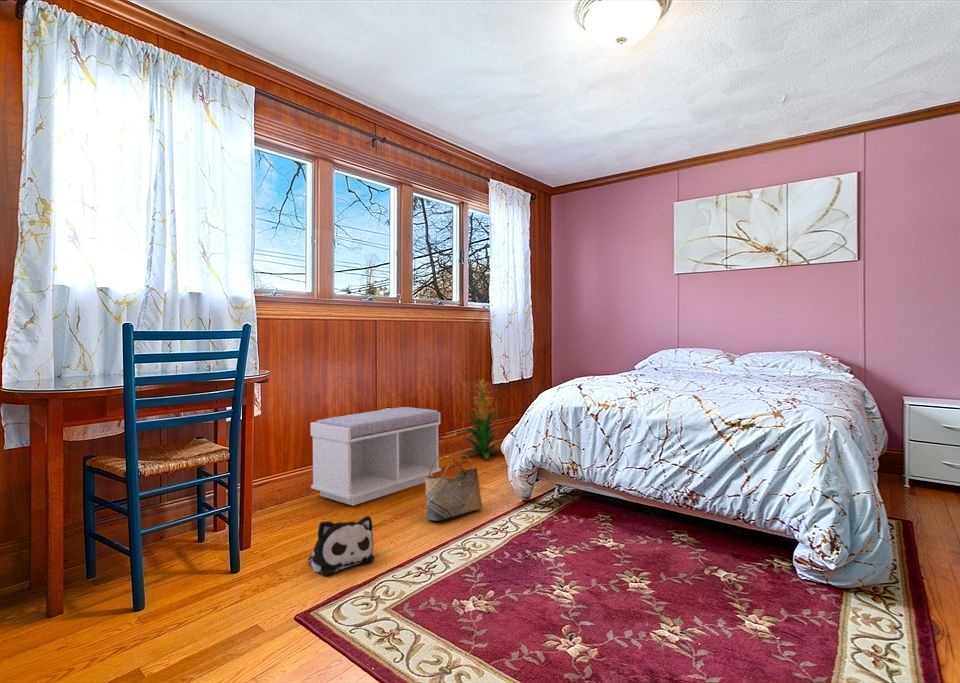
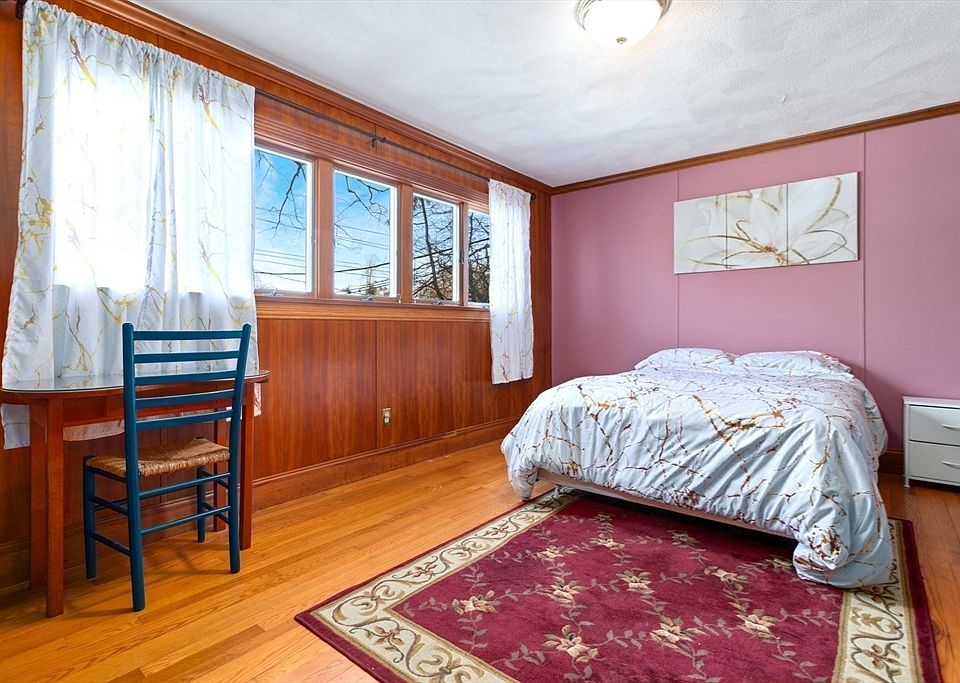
- bench (380, 450)
- indoor plant (482, 416)
- plush toy (335, 535)
- basket (452, 483)
